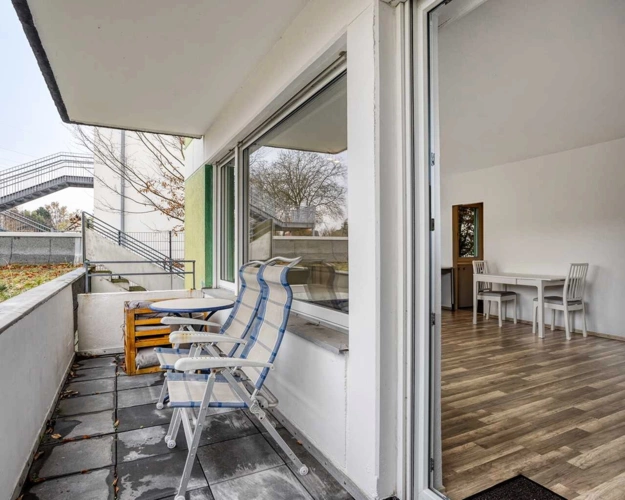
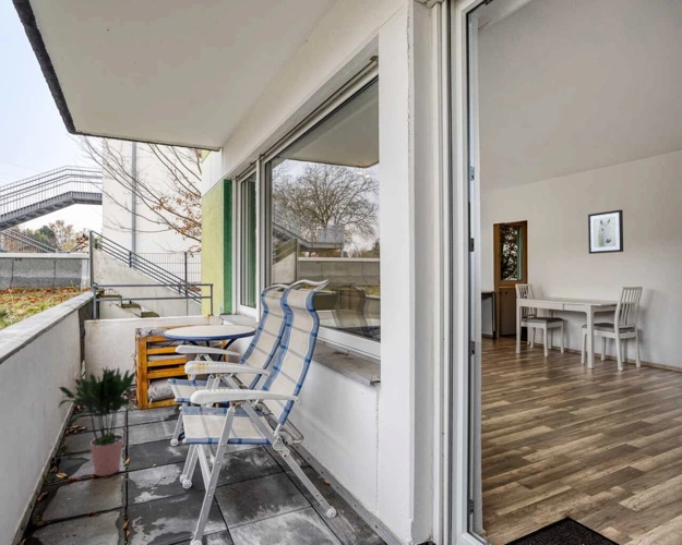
+ wall art (605, 232)
+ potted plant (98, 417)
